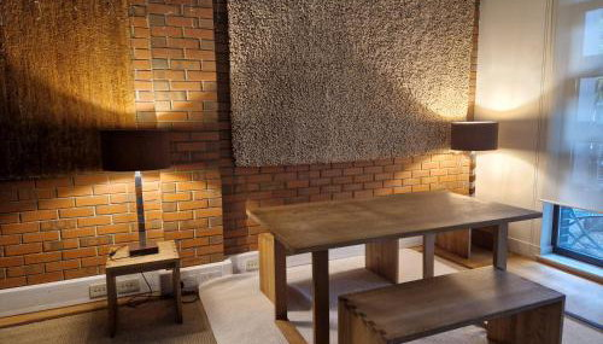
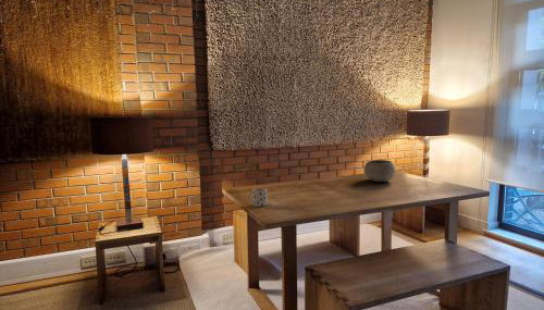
+ bowl (379, 171)
+ mug (257, 197)
